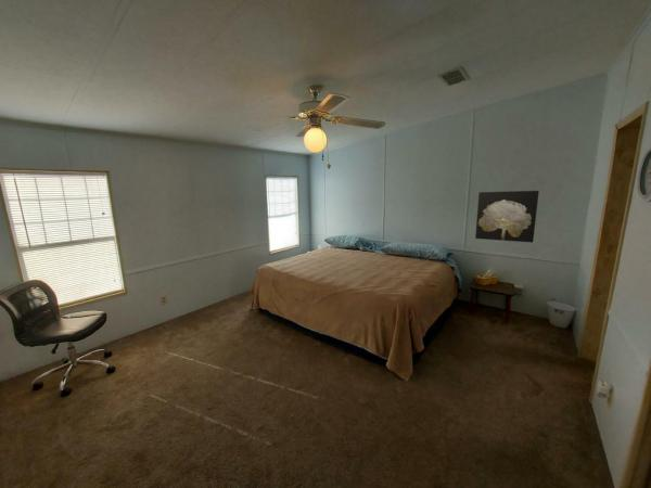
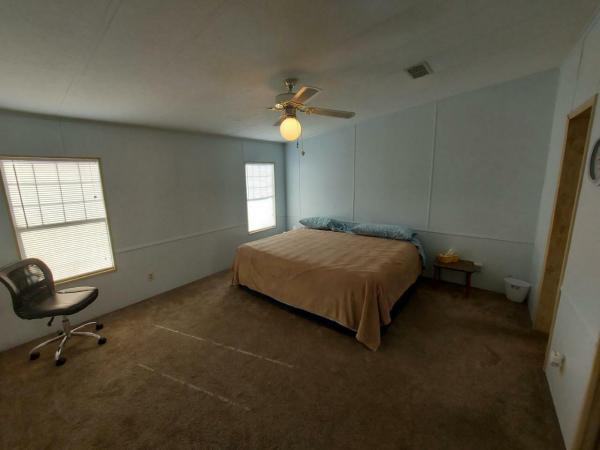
- wall art (505, 216)
